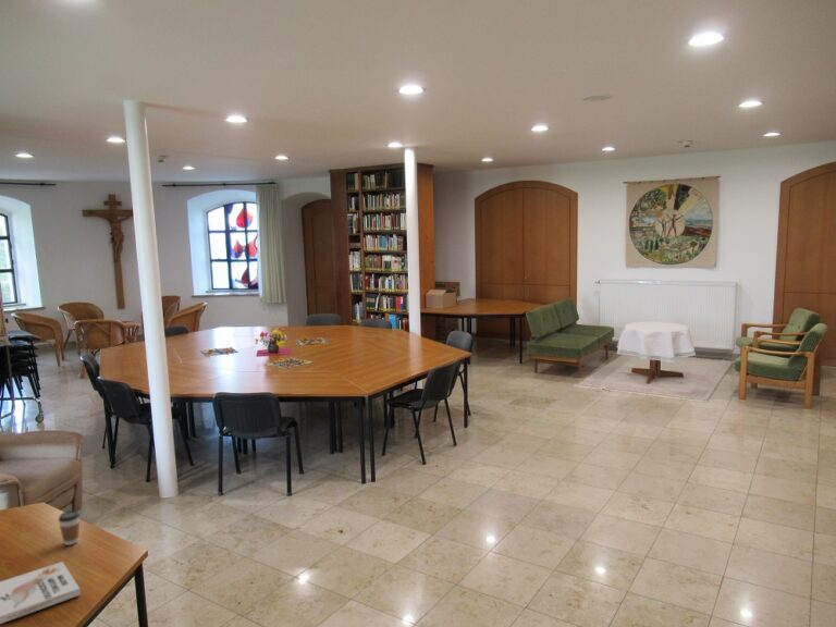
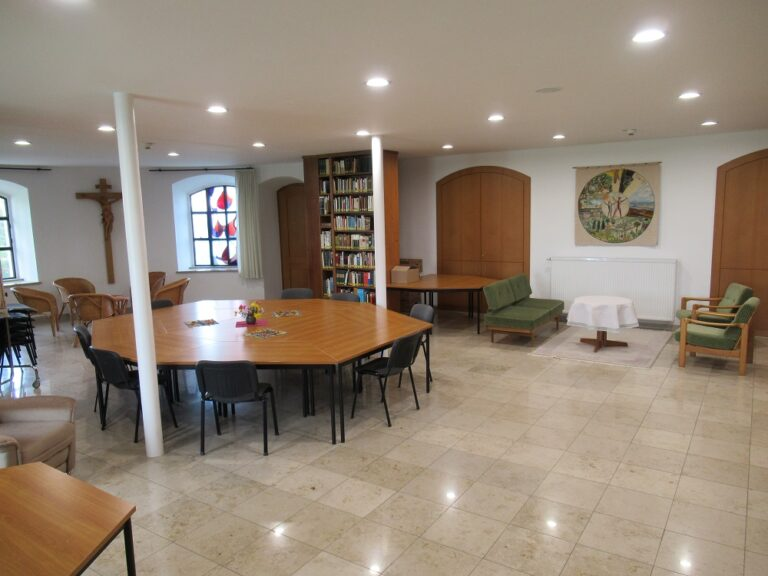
- coffee cup (70, 528)
- book (33, 590)
